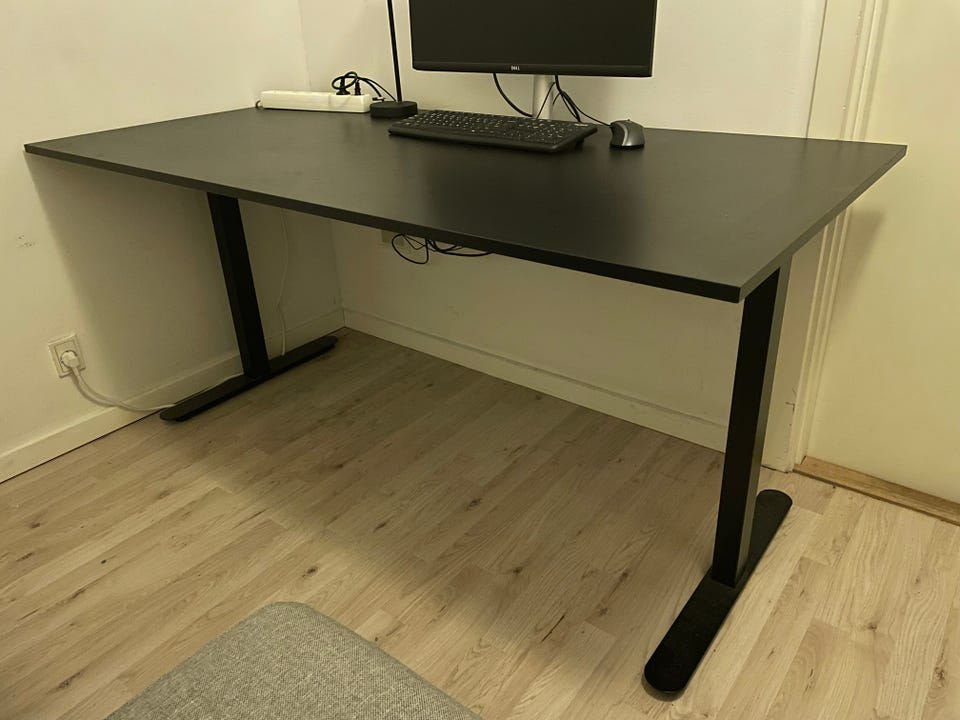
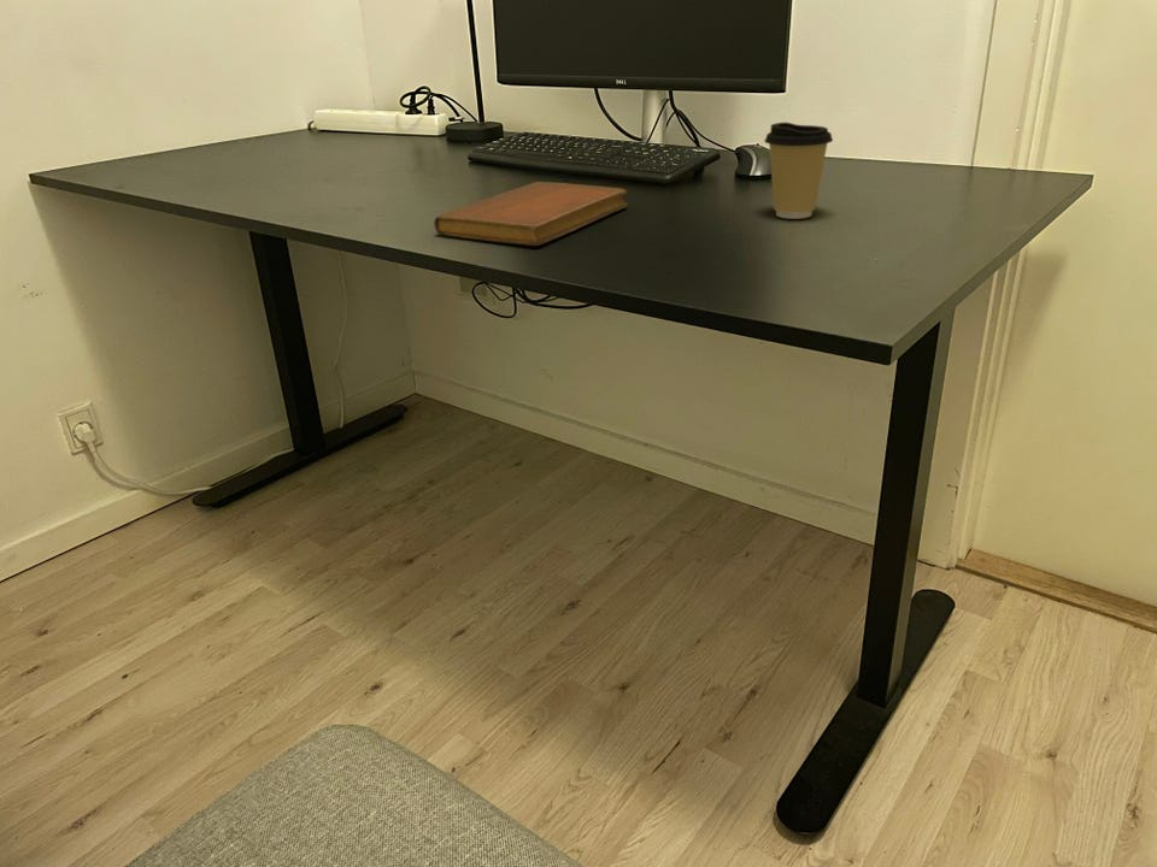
+ coffee cup (795, 170)
+ notebook (534, 210)
